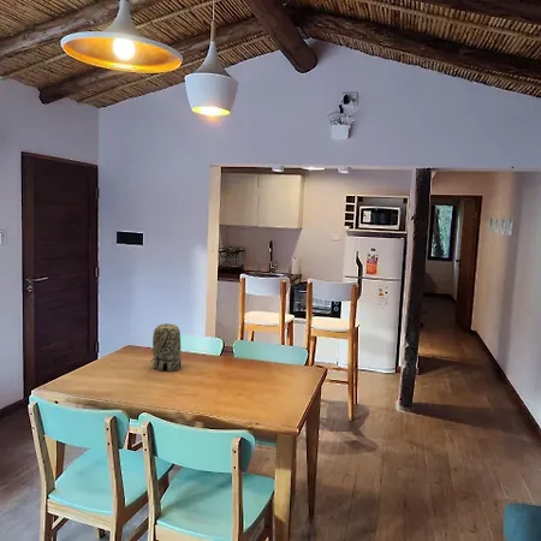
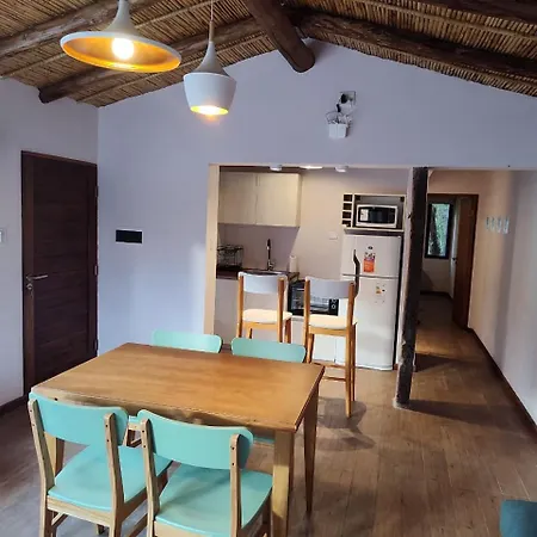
- toy elephant (165, 345)
